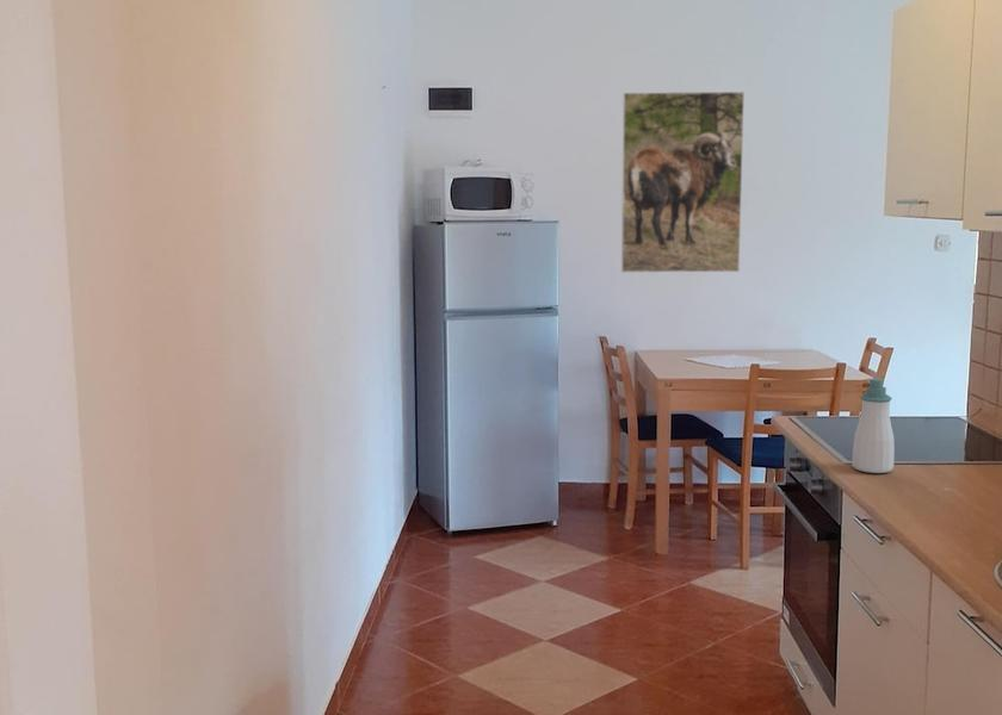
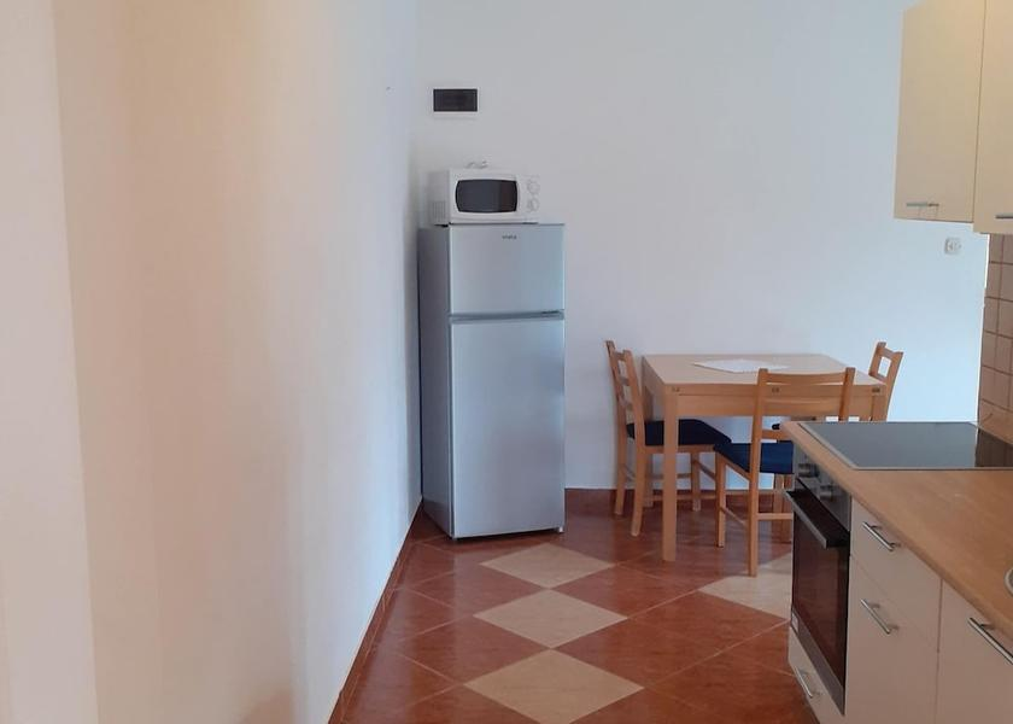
- soap bottle (874, 424)
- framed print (681, 182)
